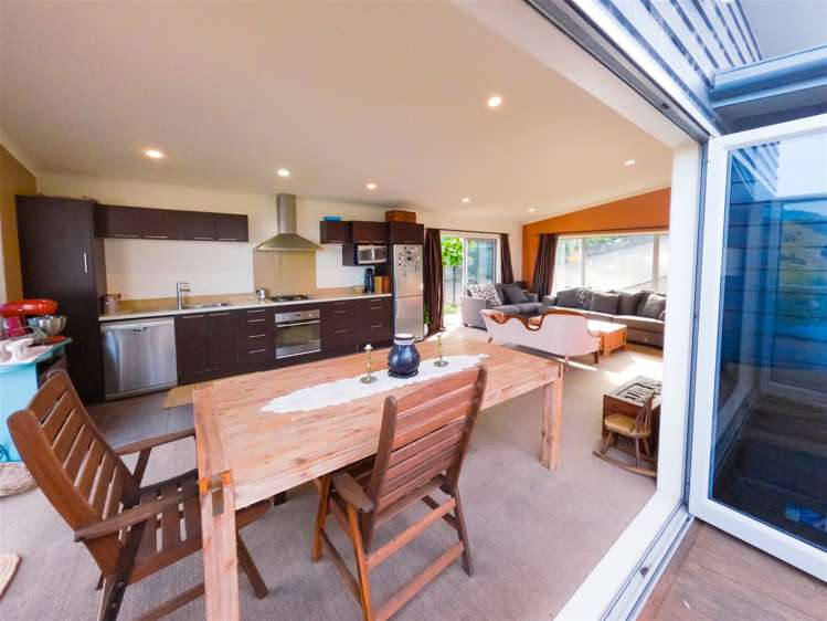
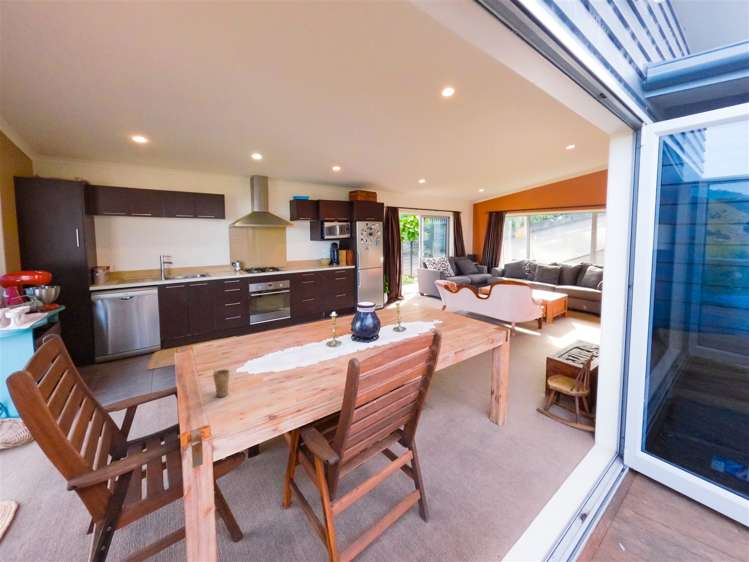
+ cup (221, 380)
